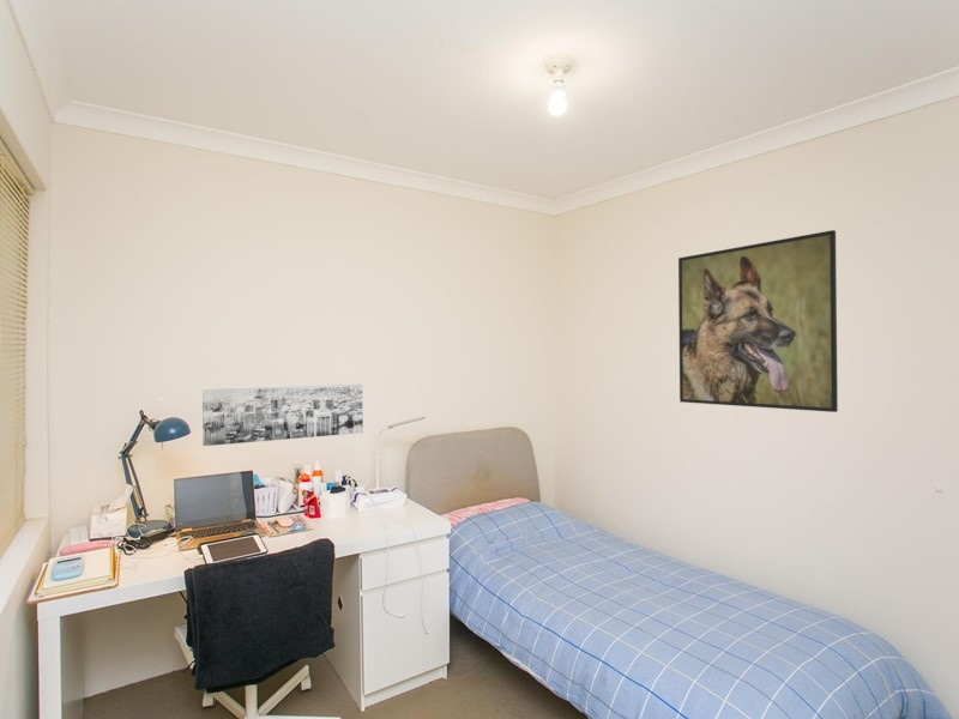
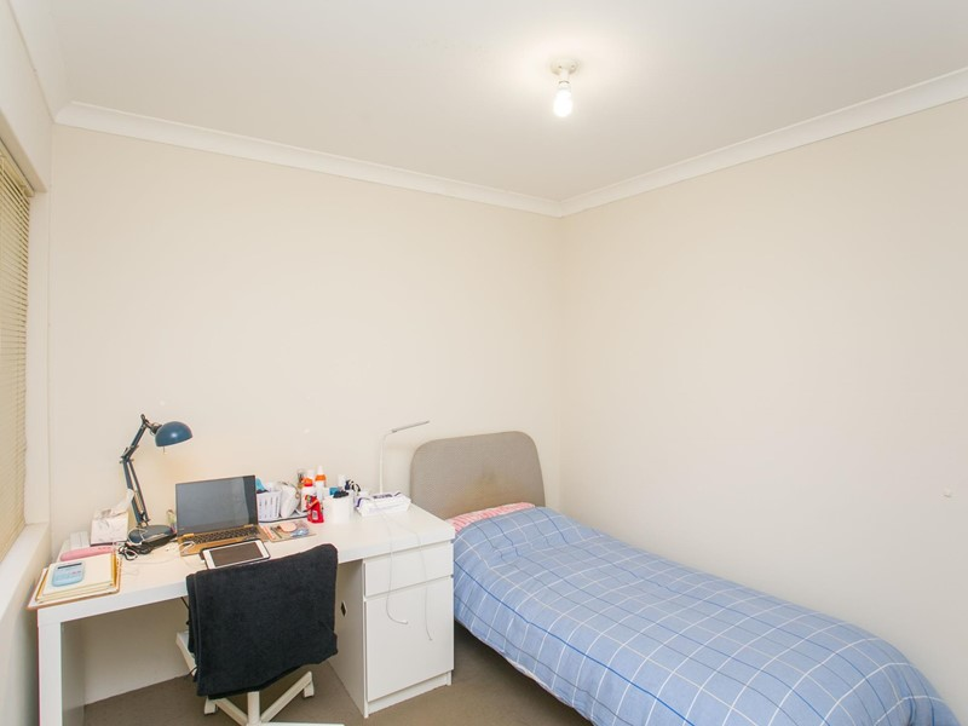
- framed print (748, 326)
- wall art (288, 412)
